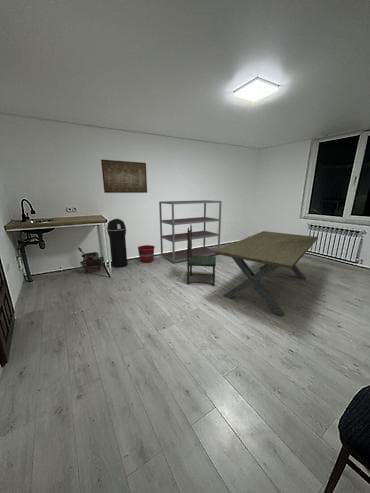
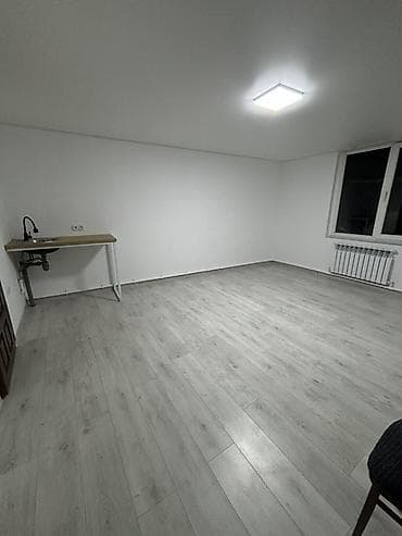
- backpack (91, 259)
- trash can (117, 242)
- dining chair (201, 256)
- shelving unit (192, 232)
- dining table (270, 265)
- bucket (146, 253)
- wall art (125, 177)
